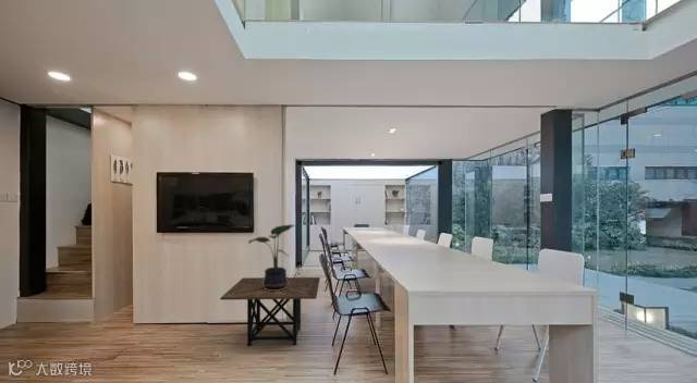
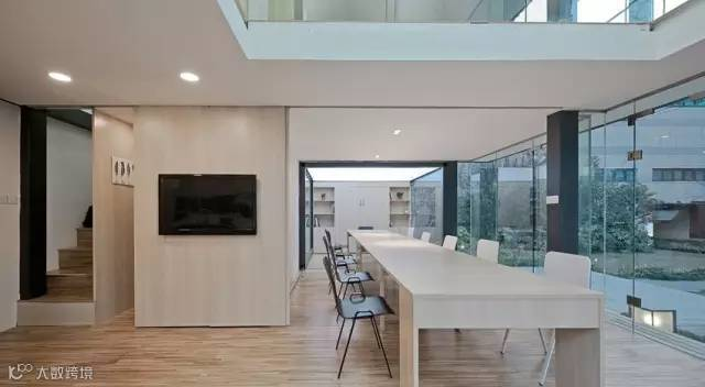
- potted plant (272, 255)
- side table (276, 311)
